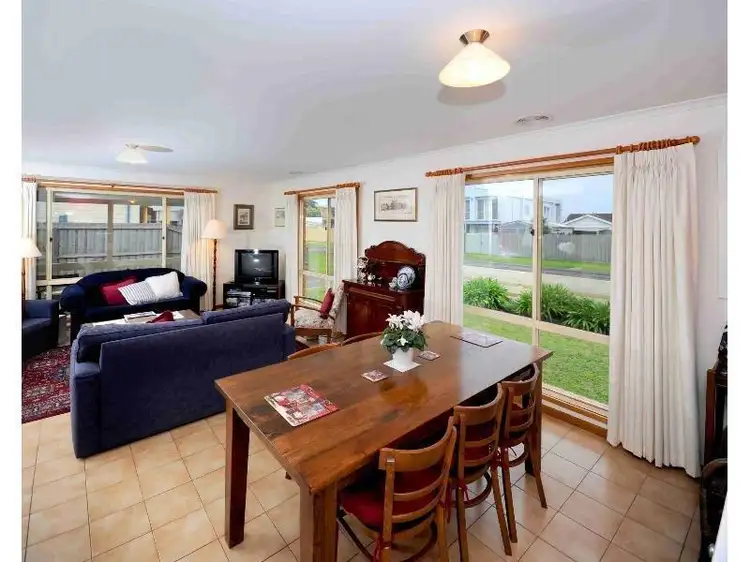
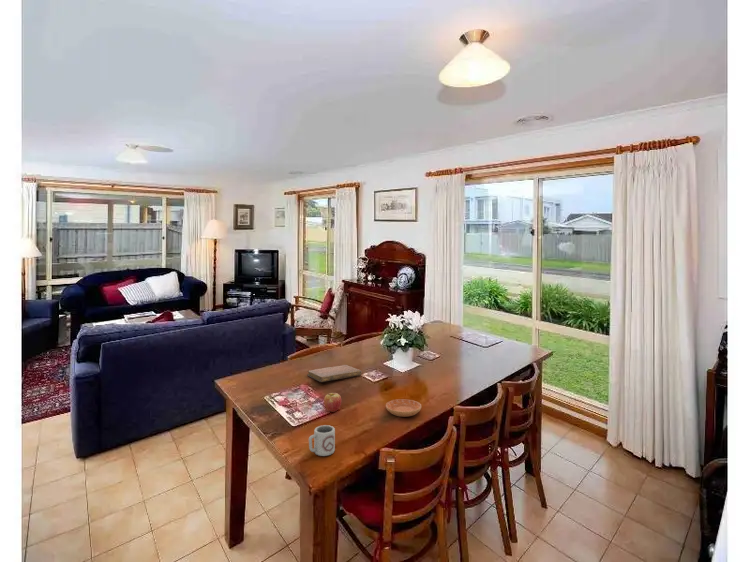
+ fruit (332, 401)
+ cup (321, 441)
+ notebook (334, 372)
+ saucer (403, 408)
